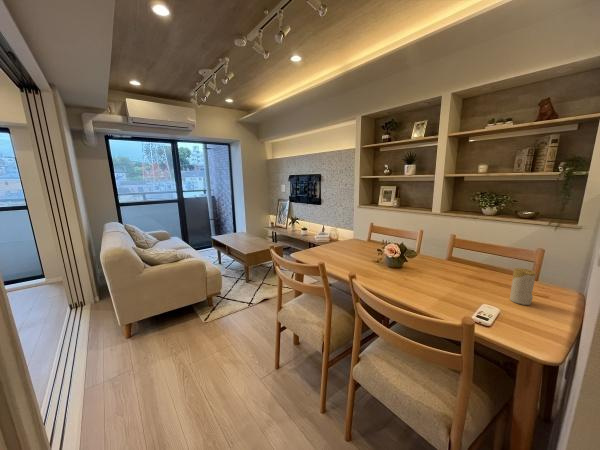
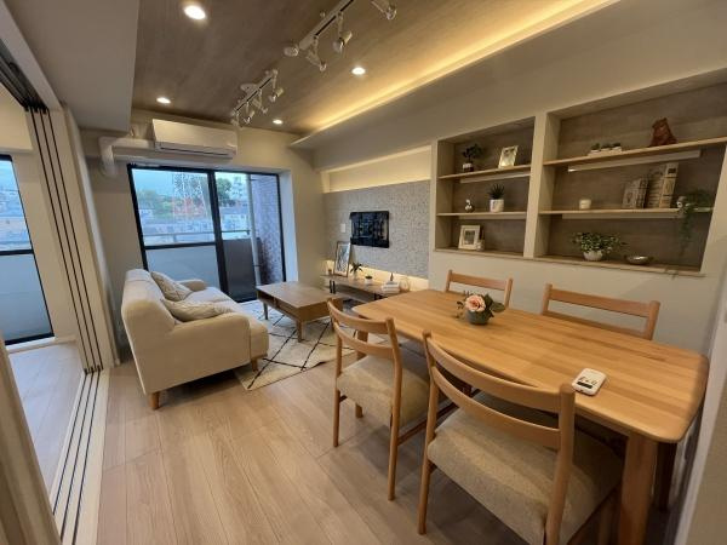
- candle (522, 286)
